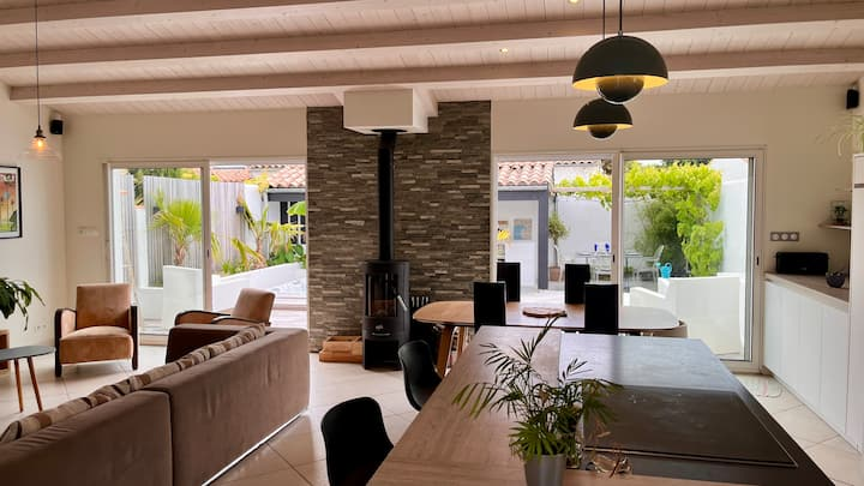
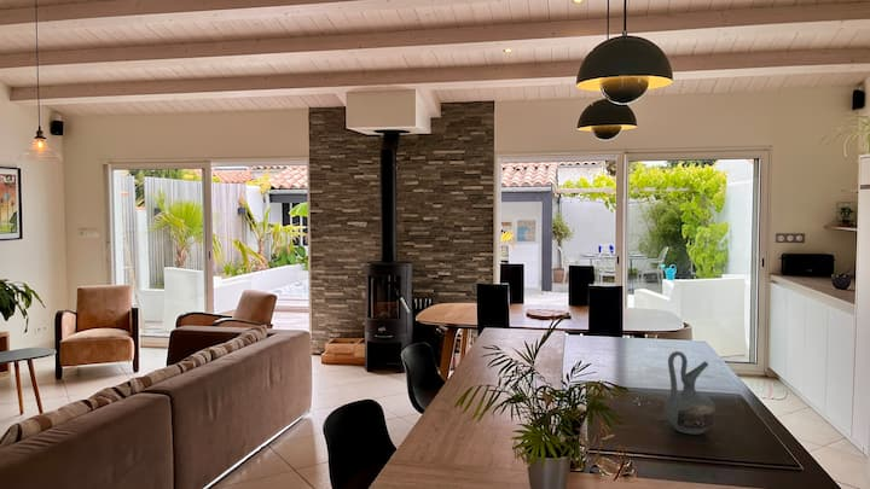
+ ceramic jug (689, 390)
